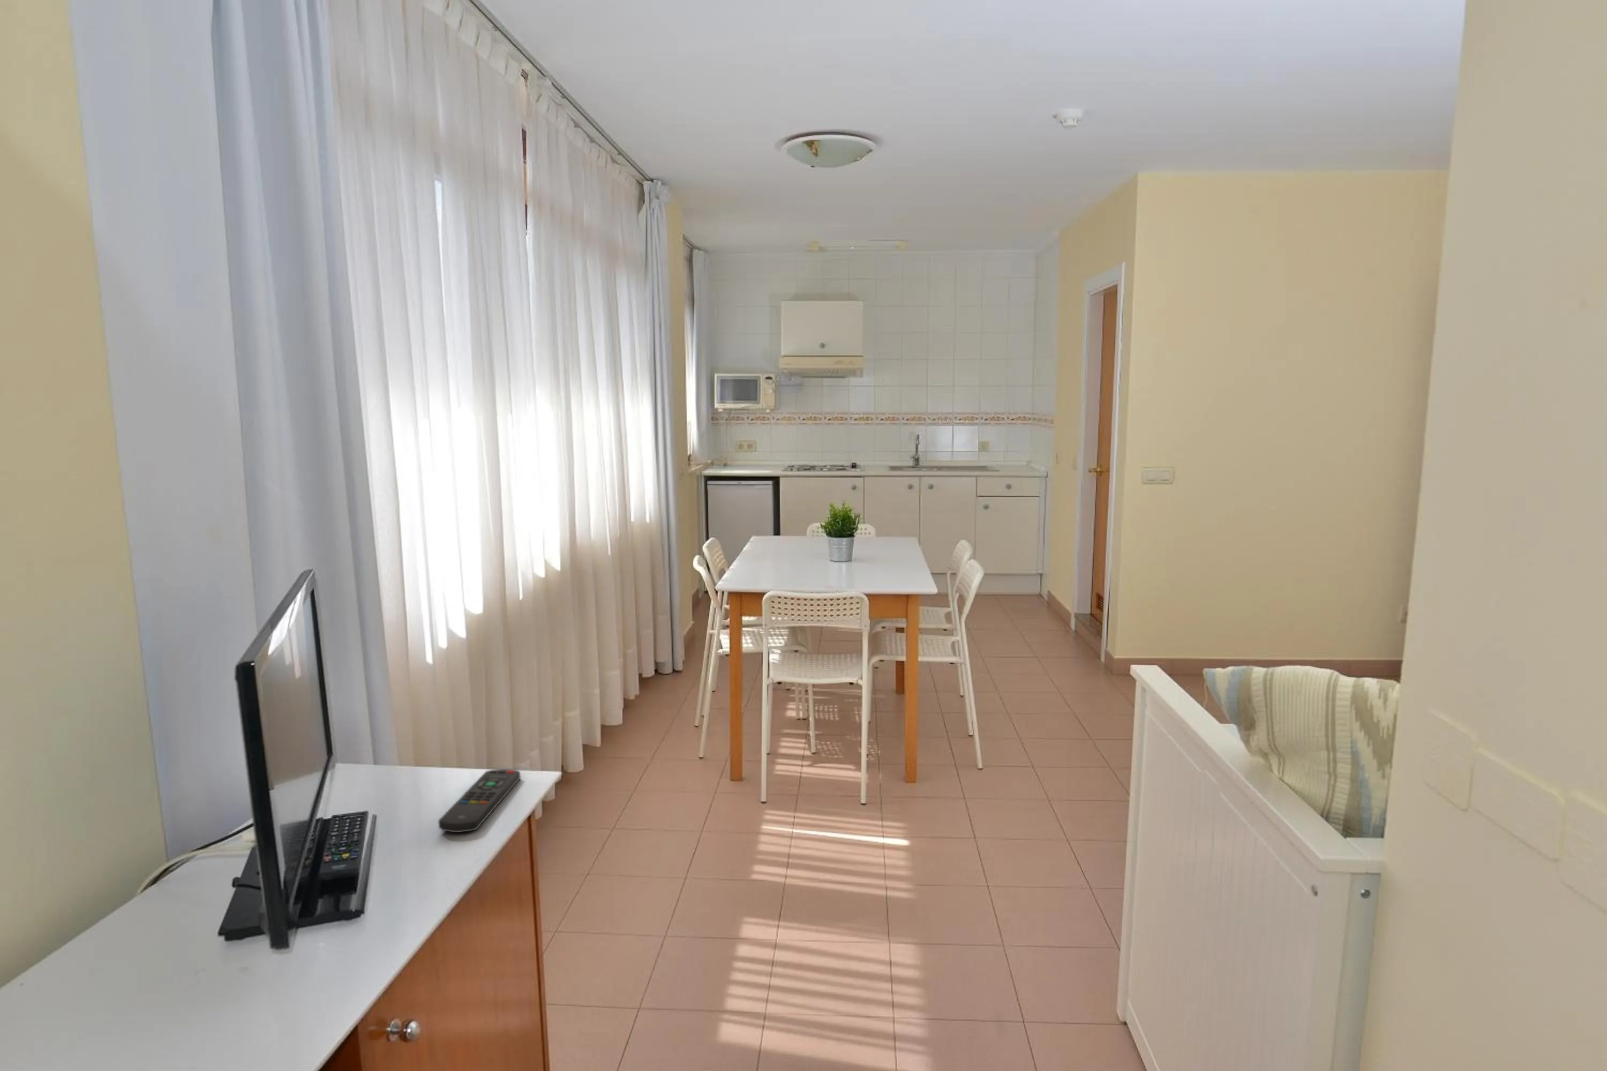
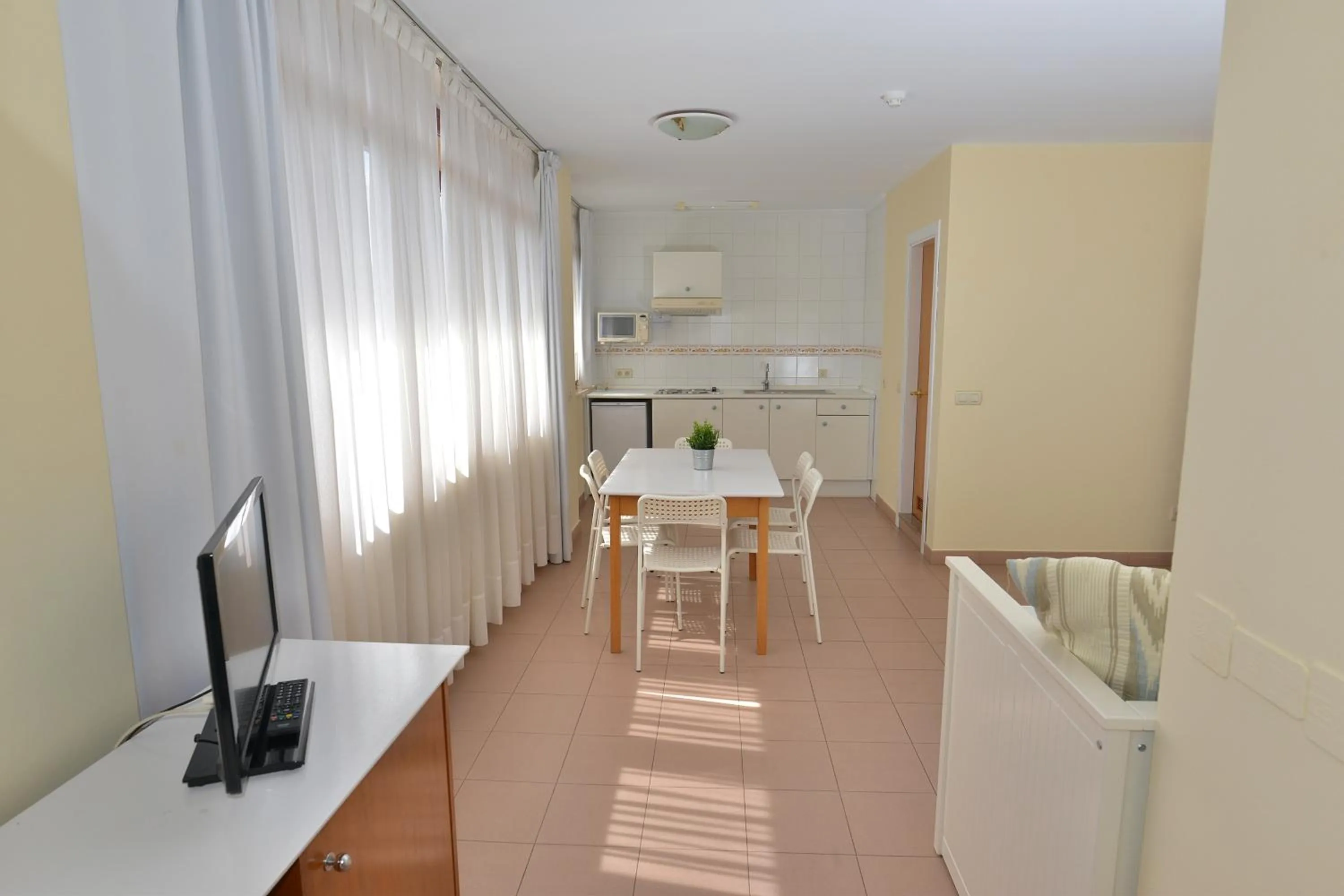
- remote control (482, 797)
